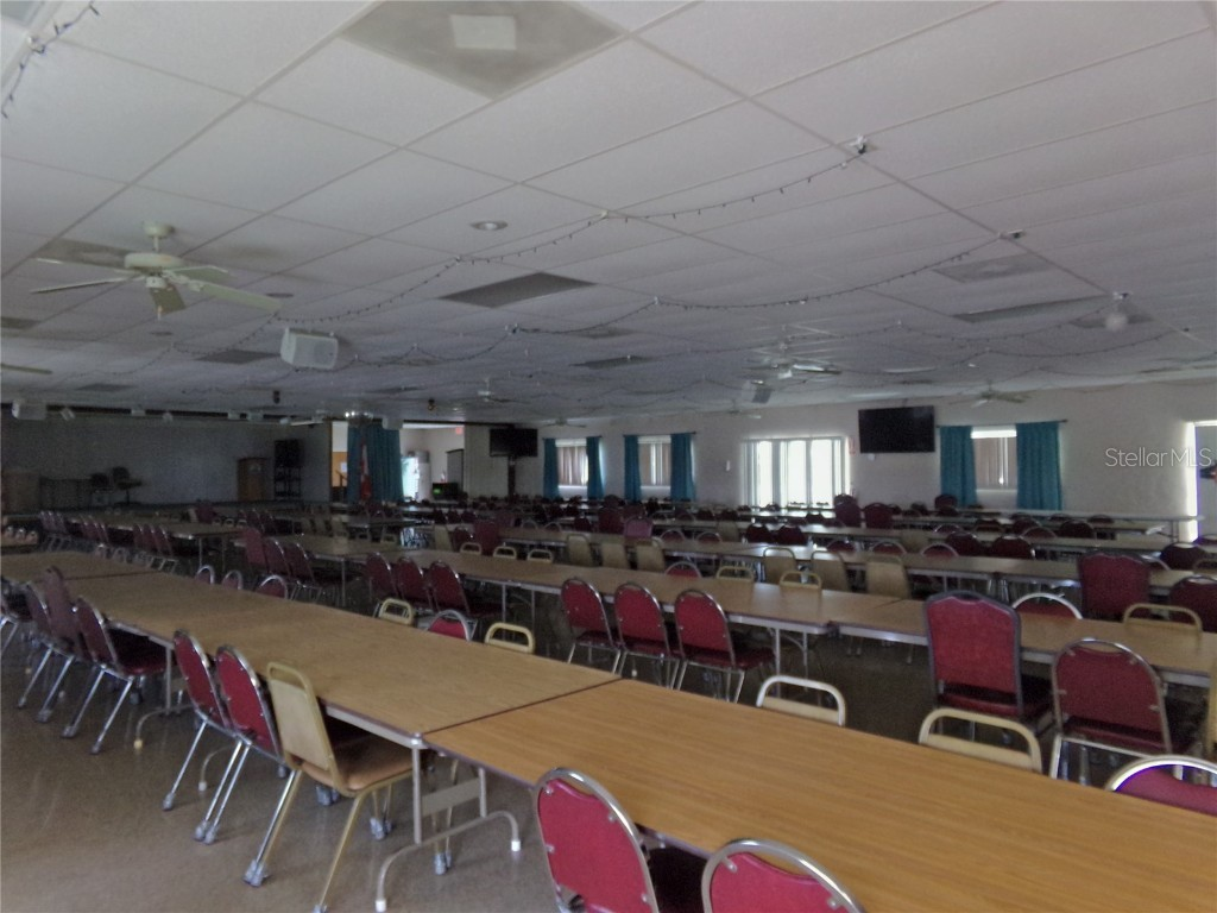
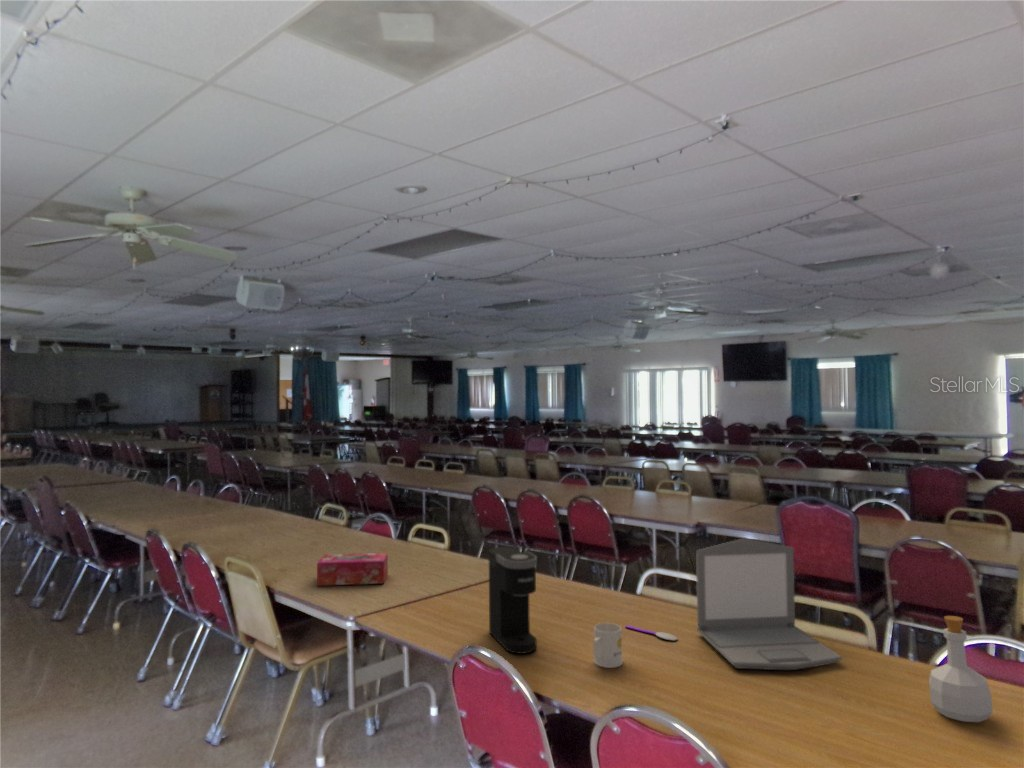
+ coffee maker (512, 596)
+ mug (606, 646)
+ spoon (650, 631)
+ tissue box (353, 568)
+ laptop (766, 599)
+ bottle (959, 667)
